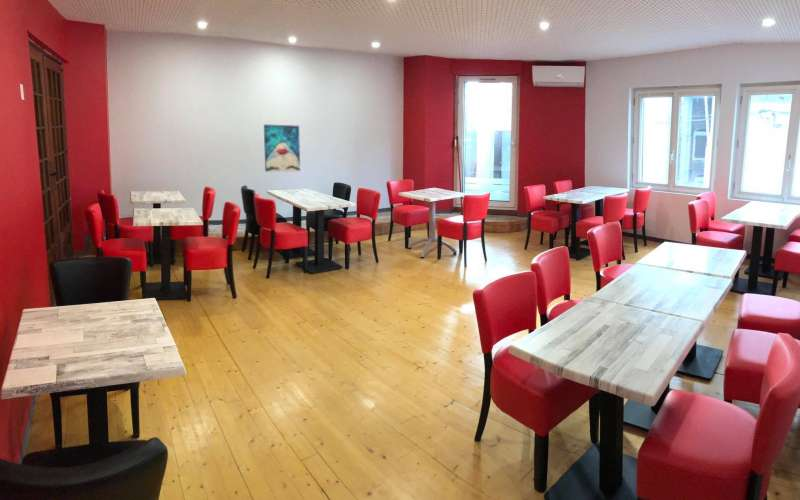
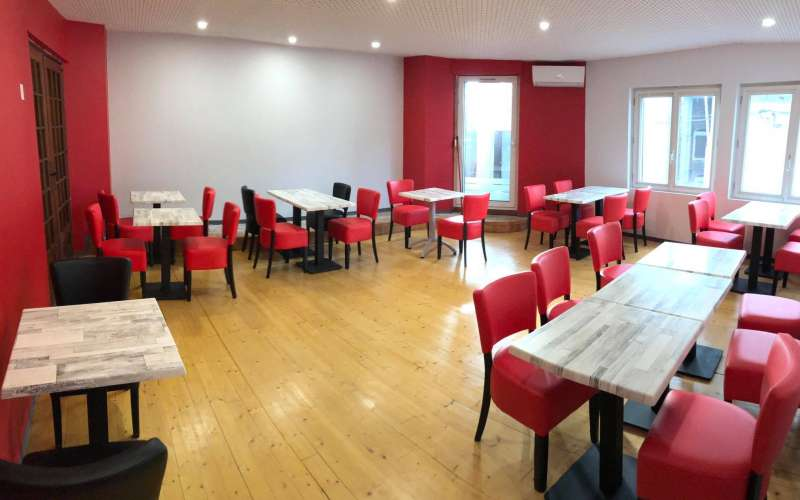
- wall art (282, 148)
